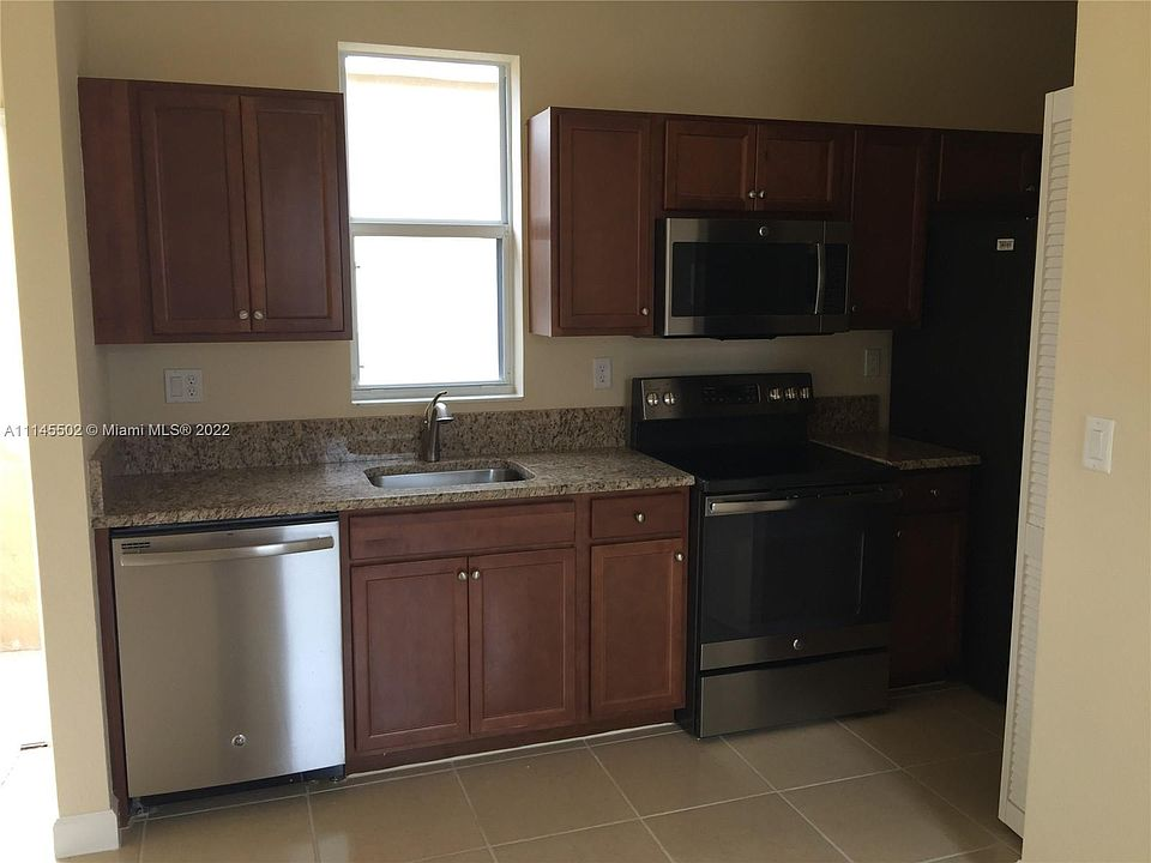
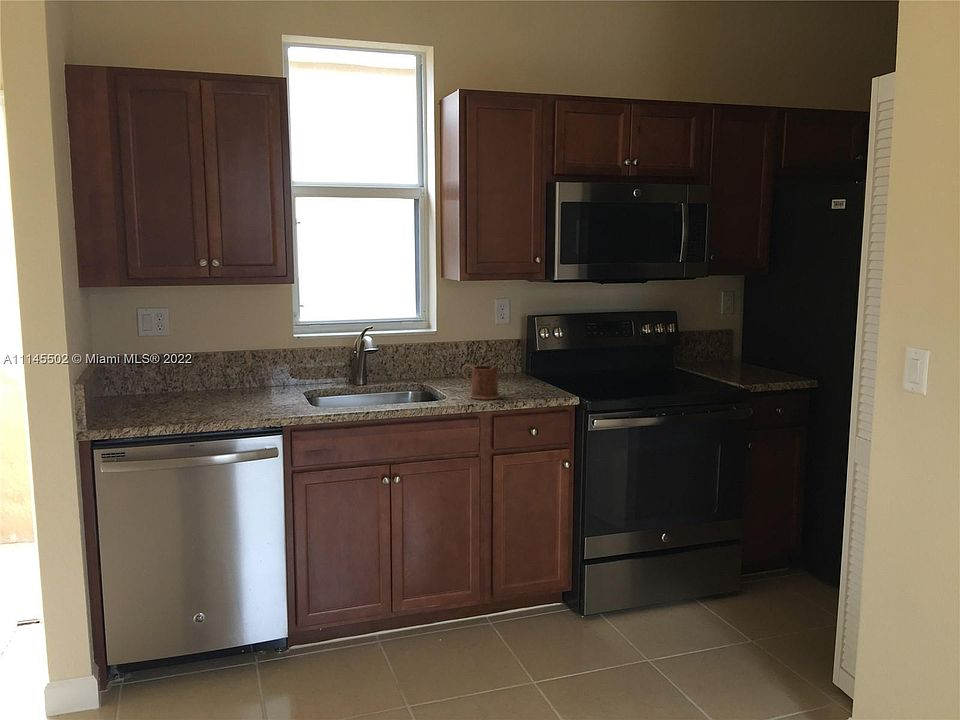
+ mug (480, 380)
